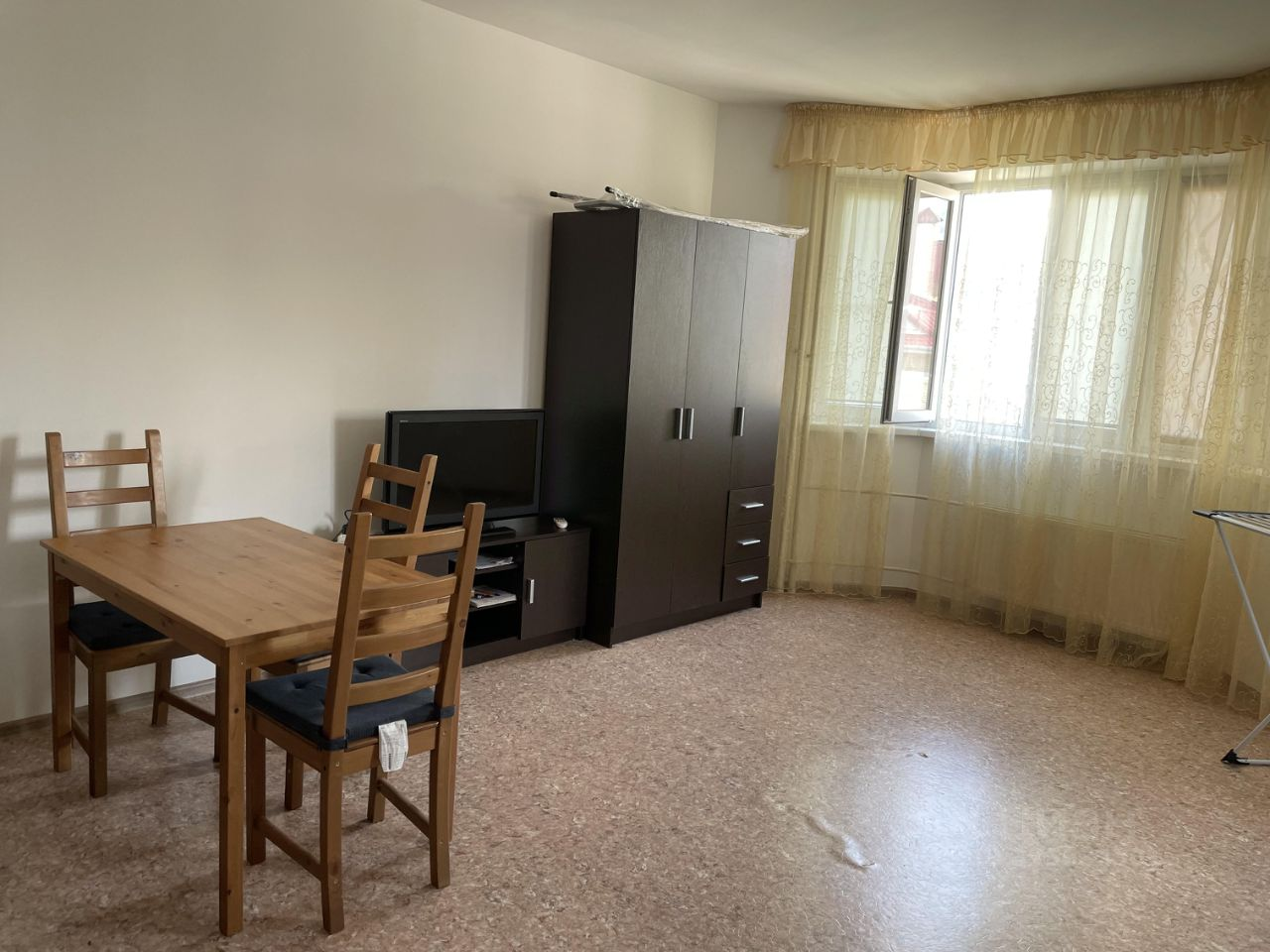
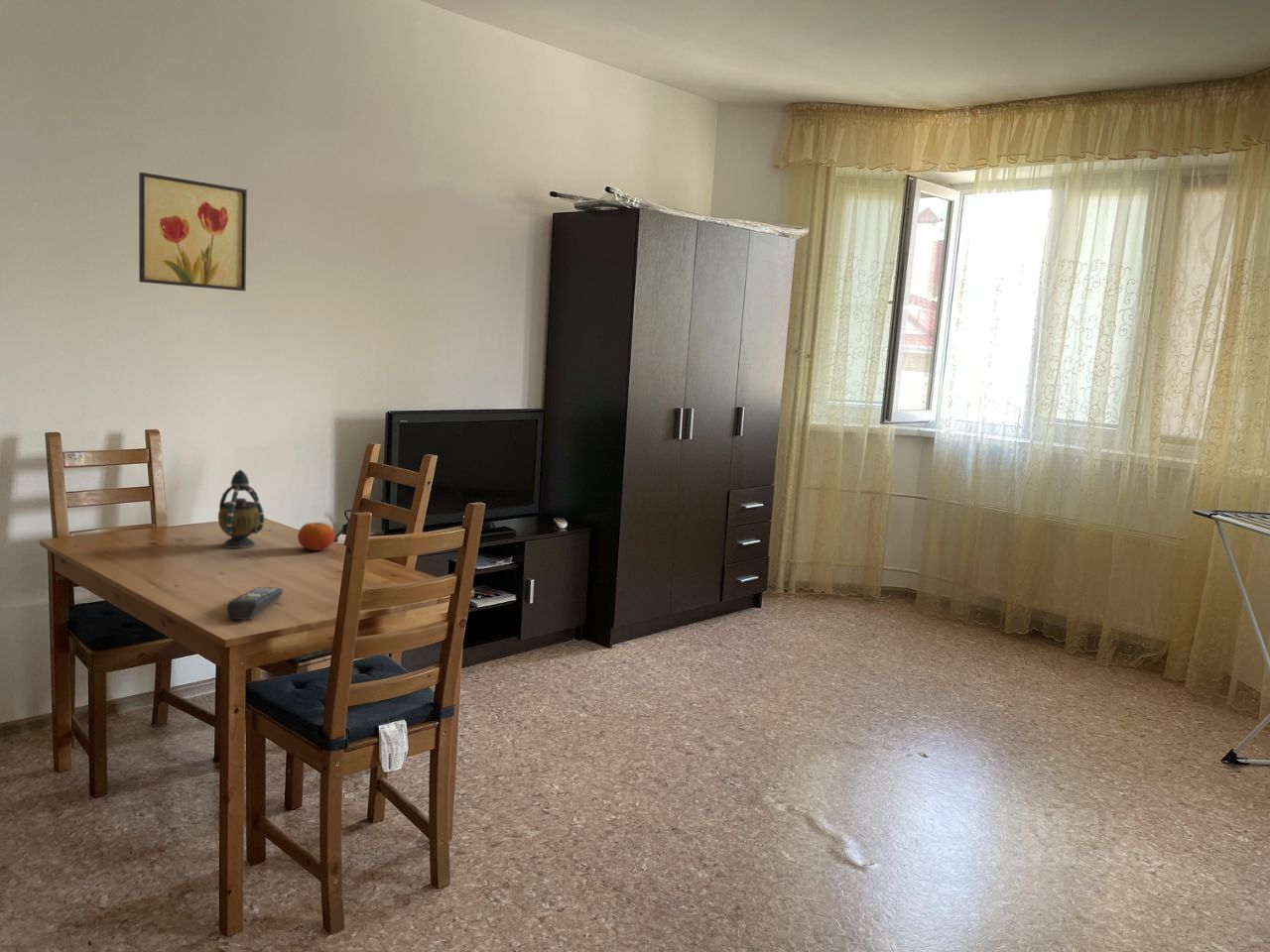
+ fruit (316, 536)
+ wall art (193, 234)
+ remote control (255, 599)
+ teapot (236, 505)
